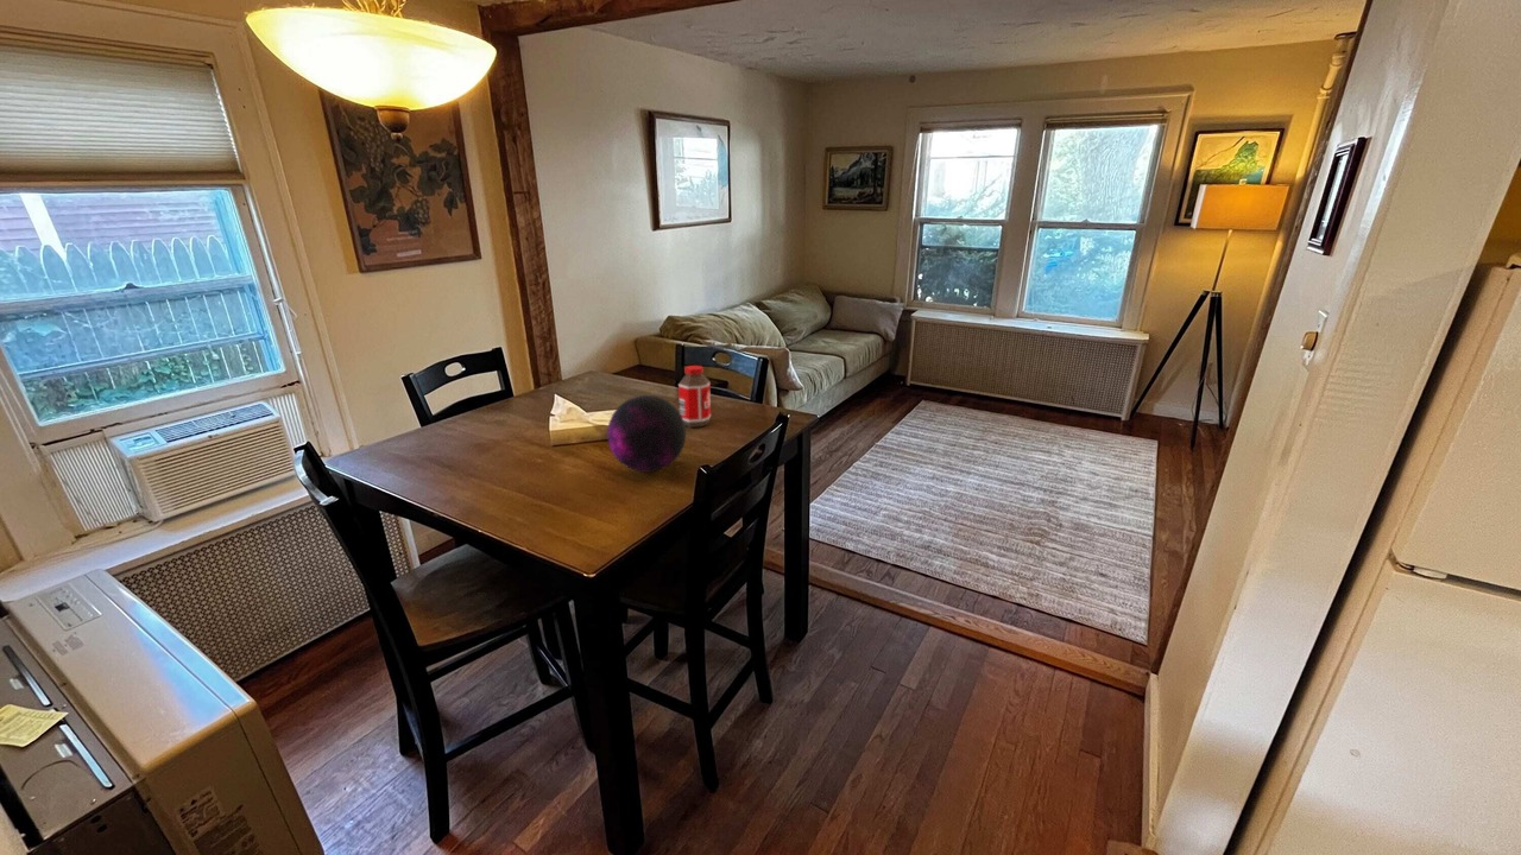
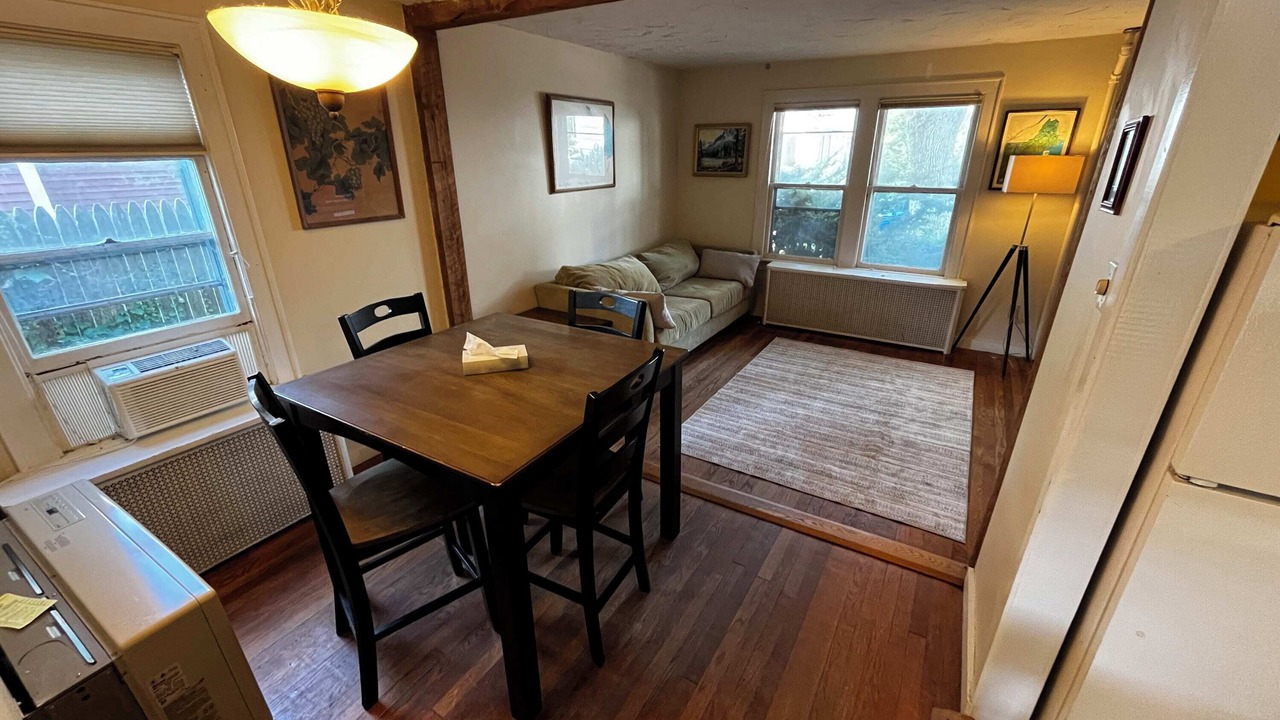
- bottle (694, 395)
- decorative orb (646, 433)
